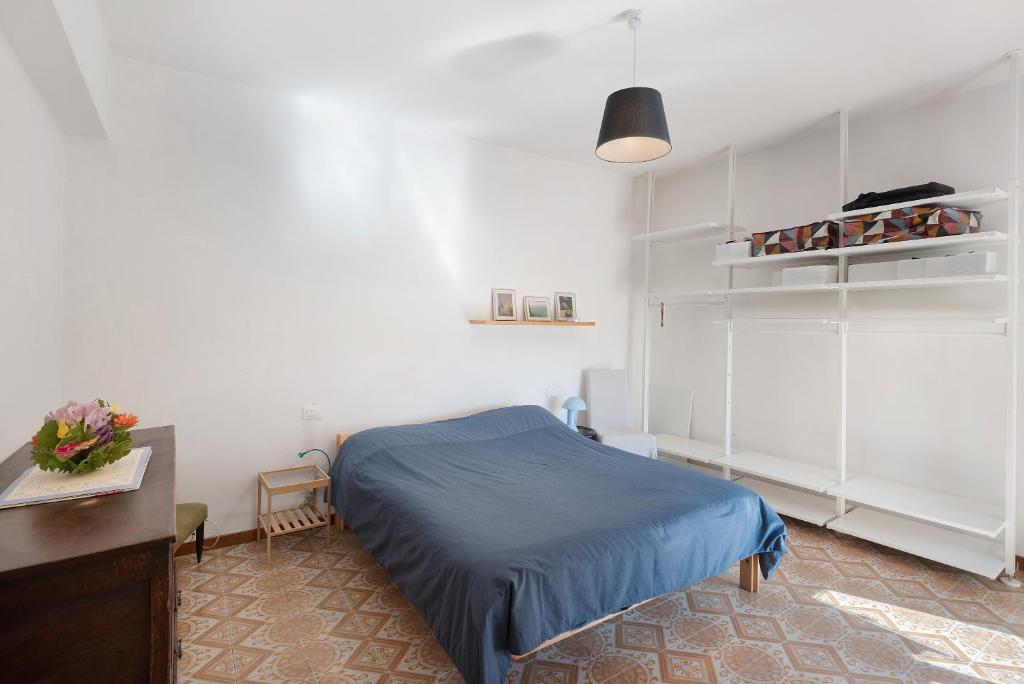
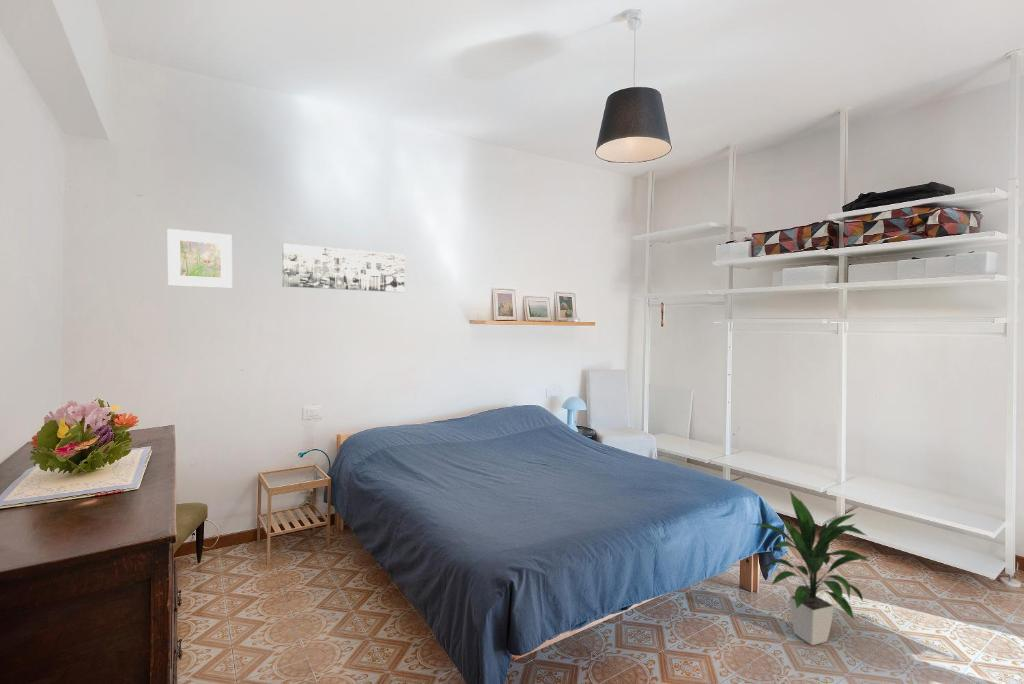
+ wall art (347, 269)
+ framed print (200, 259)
+ indoor plant (817, 569)
